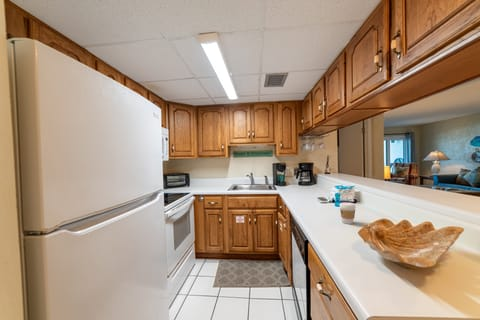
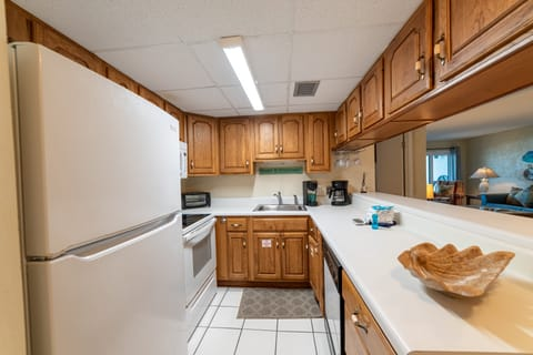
- coffee cup (347, 212)
